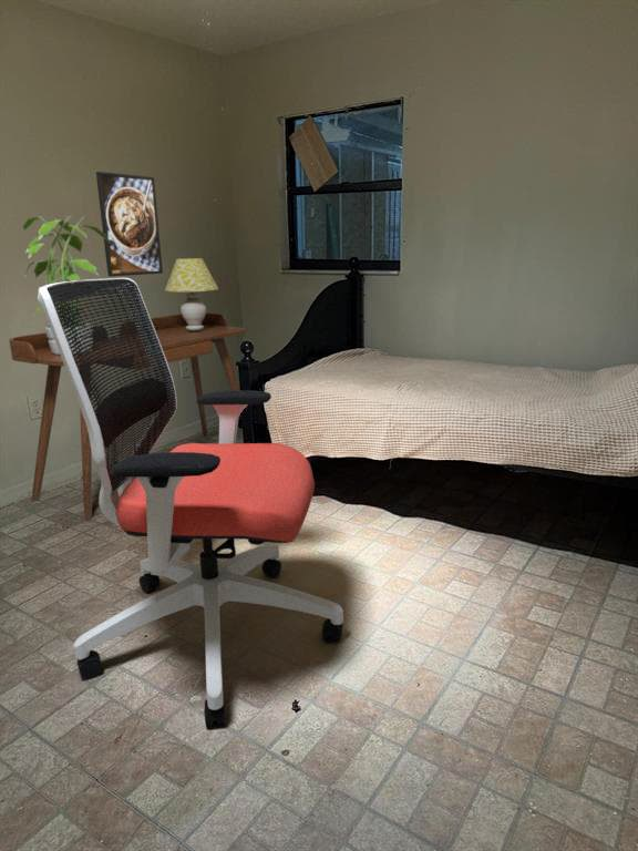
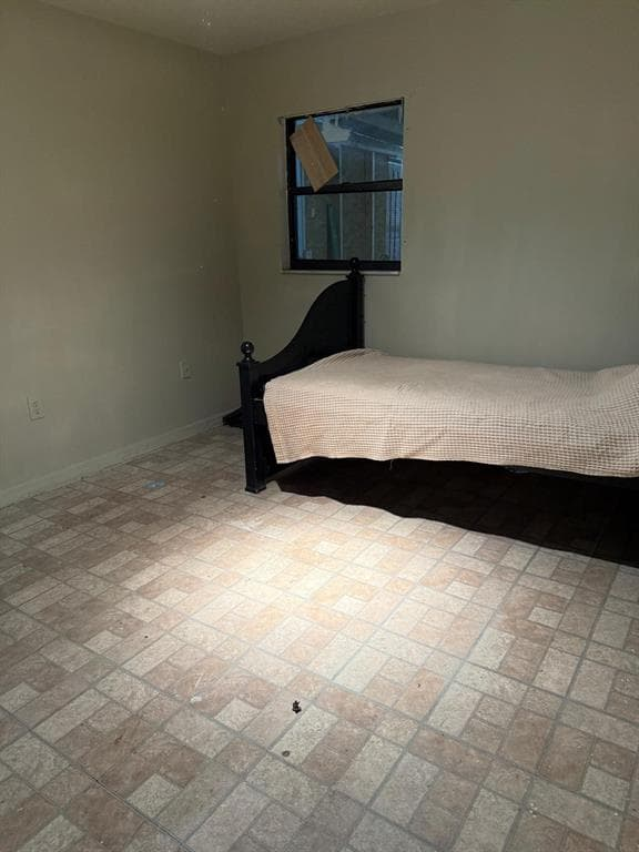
- office chair (212, 472)
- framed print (131, 225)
- potted plant (72, 280)
- table lamp (192, 295)
- desk (143, 367)
